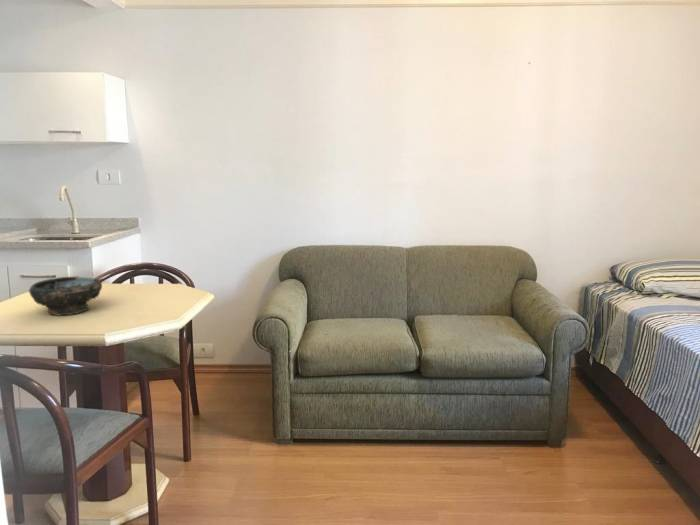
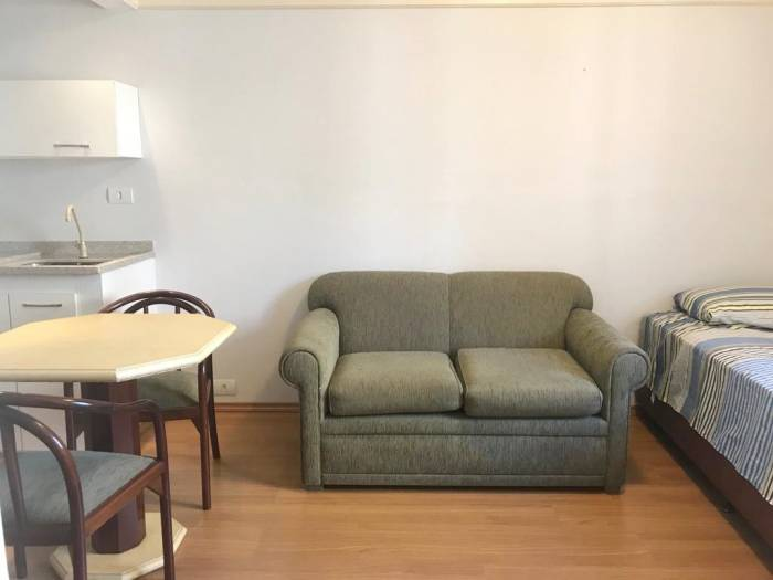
- bowl (67, 296)
